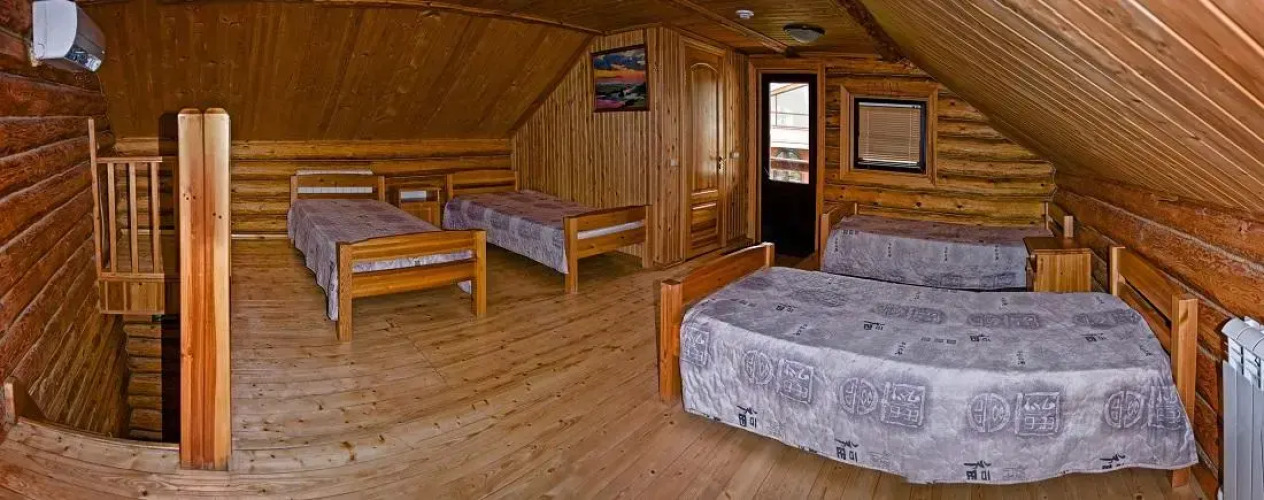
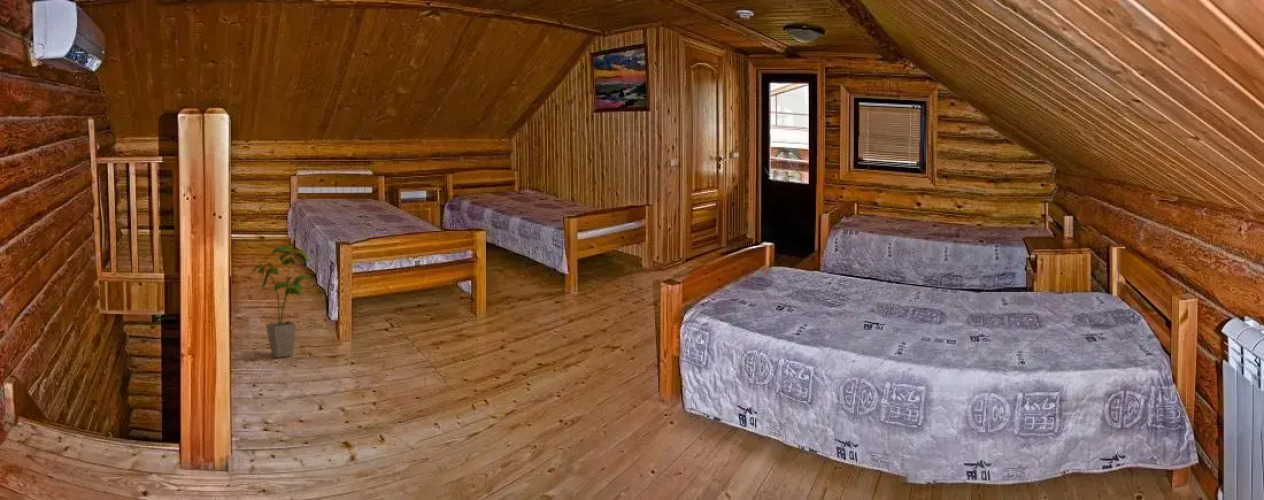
+ house plant (286, 300)
